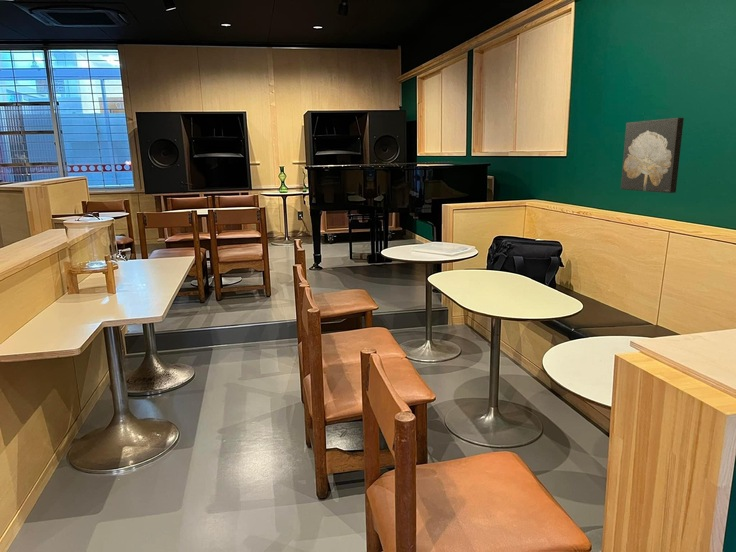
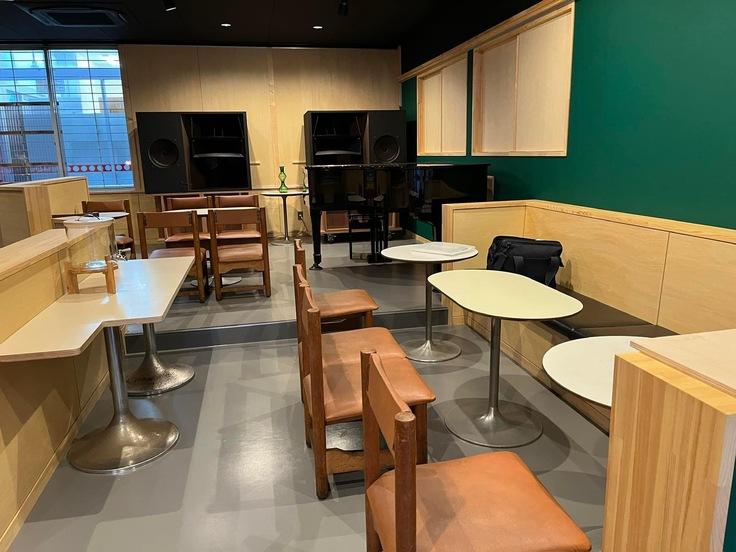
- wall art (650, 156)
